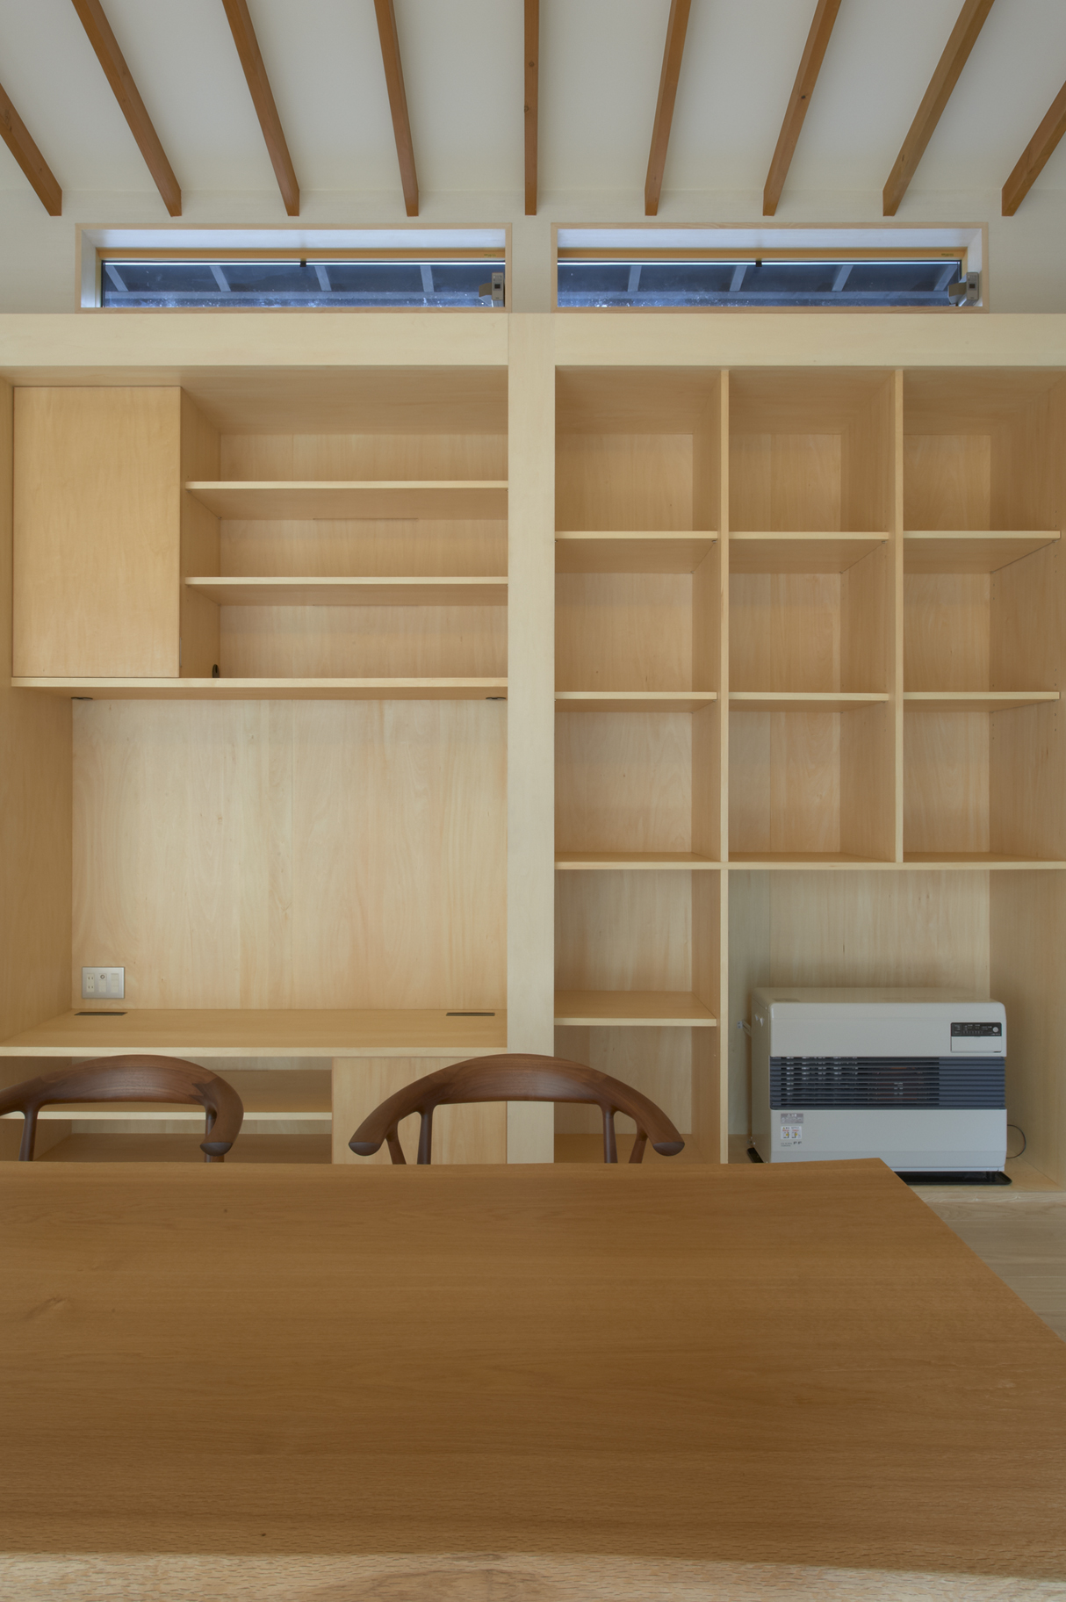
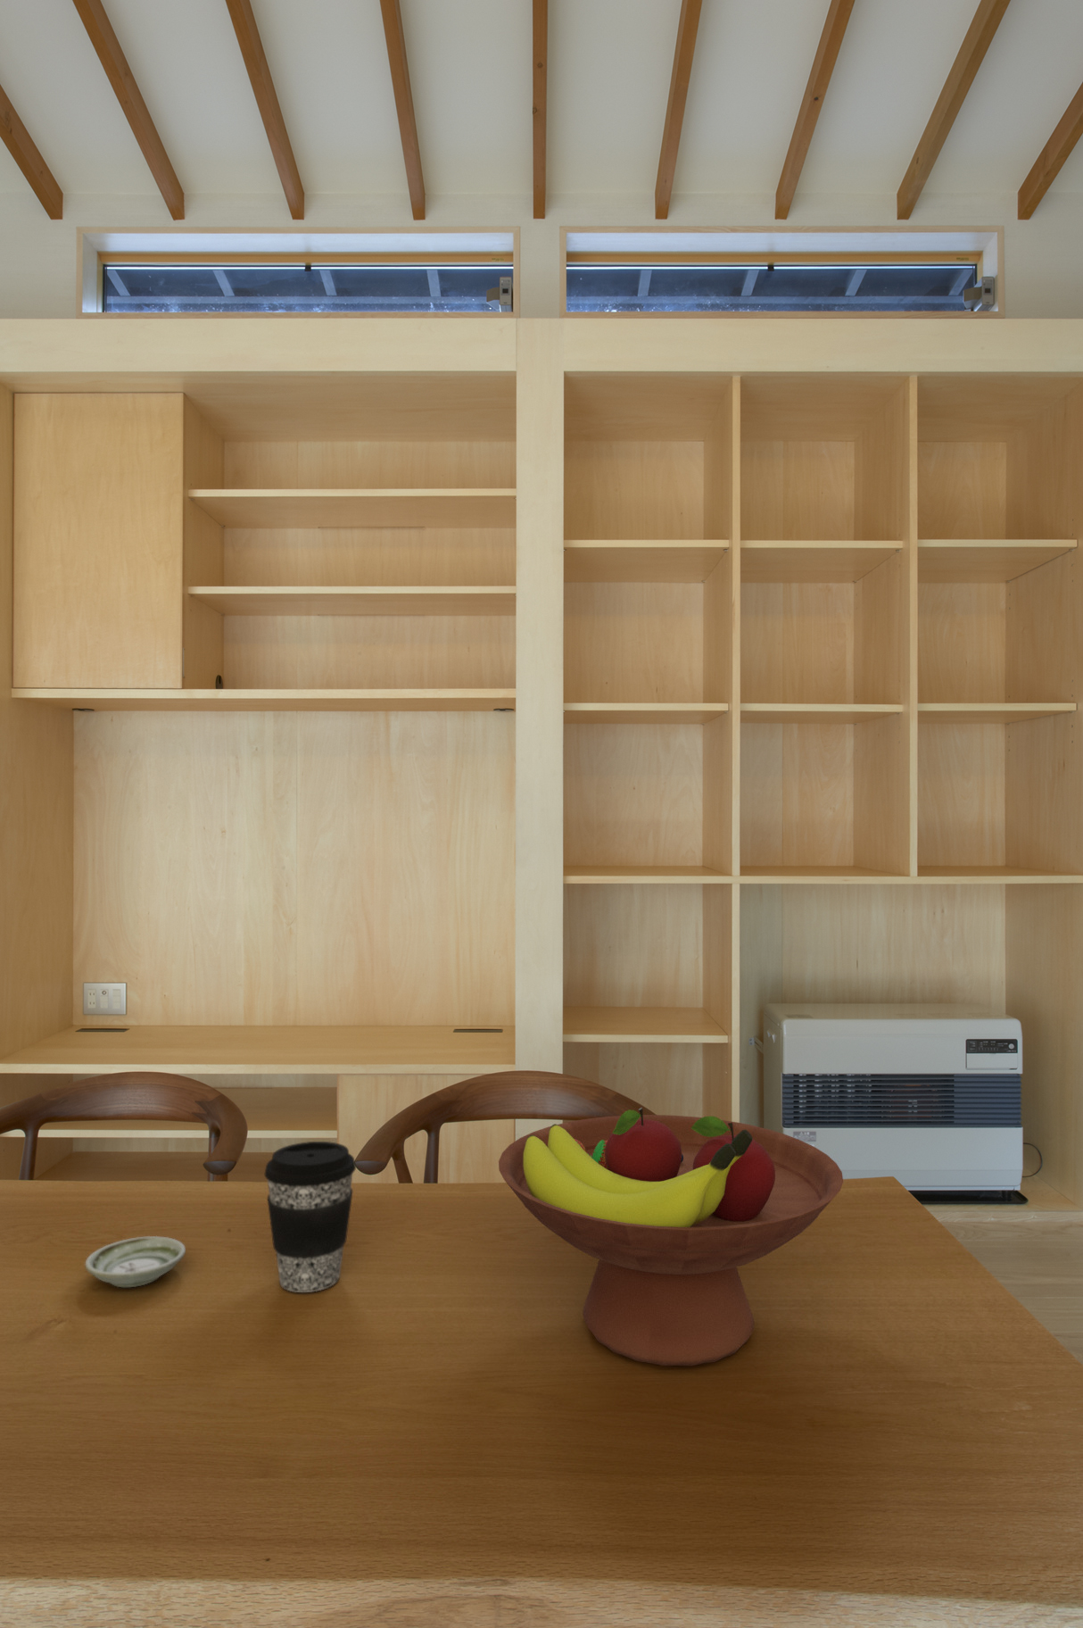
+ saucer (135, 1265)
+ fruit bowl (667, 1211)
+ coffee cup (309, 1216)
